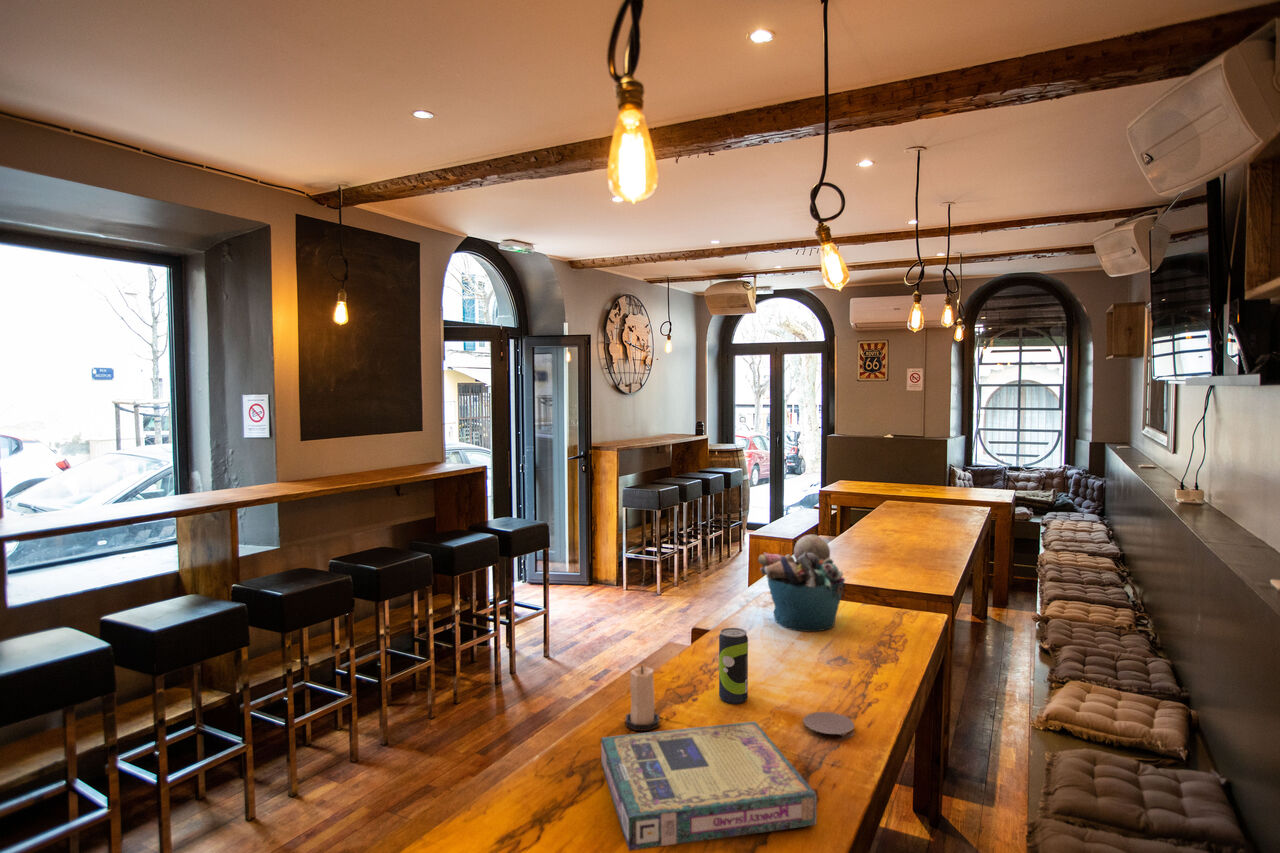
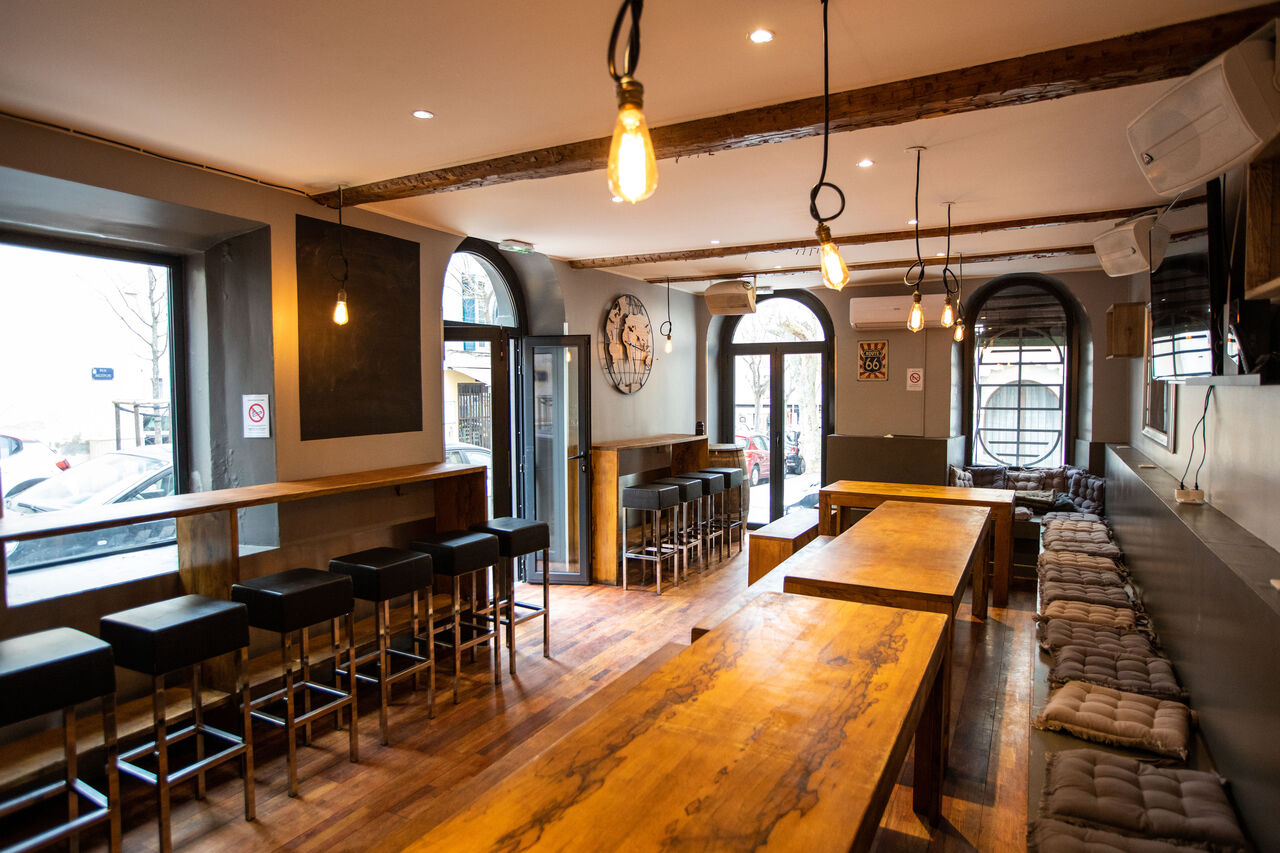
- candle (642, 694)
- coaster (828, 725)
- beverage can (733, 665)
- video game box (700, 777)
- bucket (802, 579)
